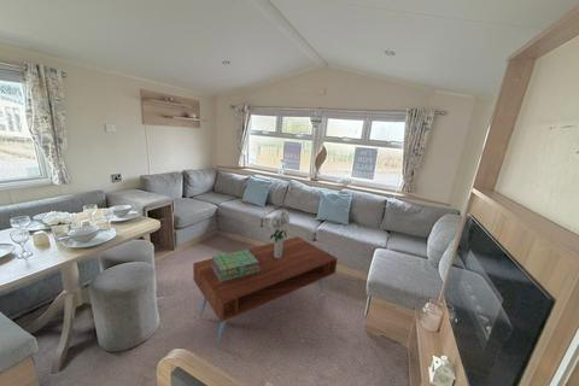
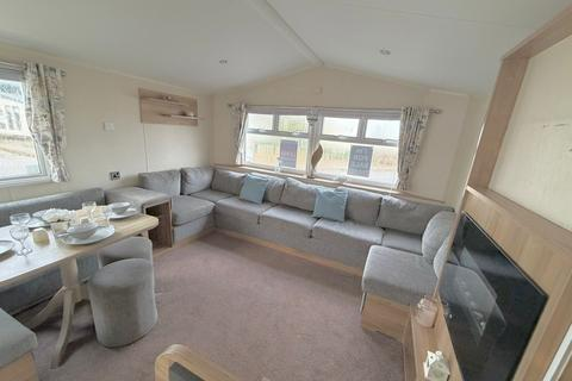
- bouquet (277, 233)
- coffee table (268, 282)
- stack of books (235, 263)
